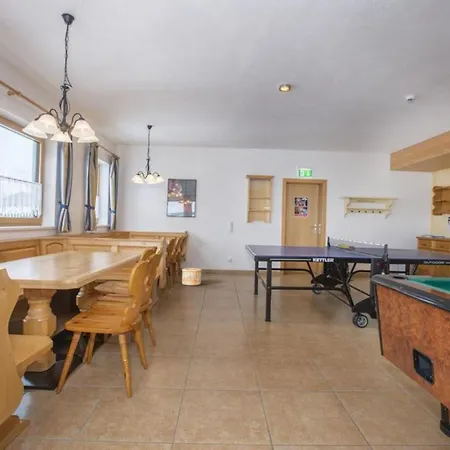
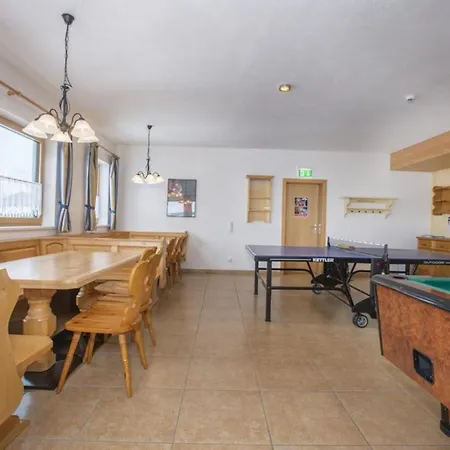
- wooden bucket (191, 276)
